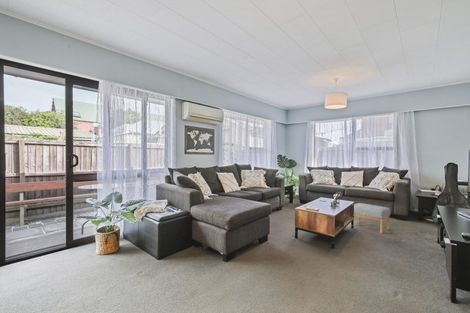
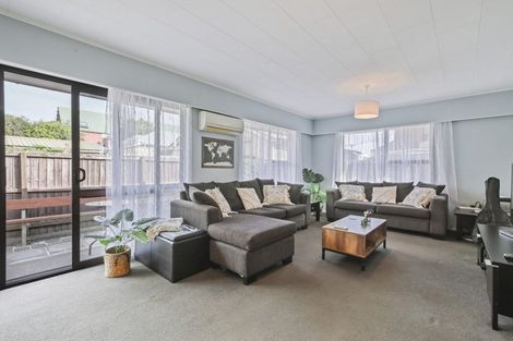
- footstool (369, 216)
